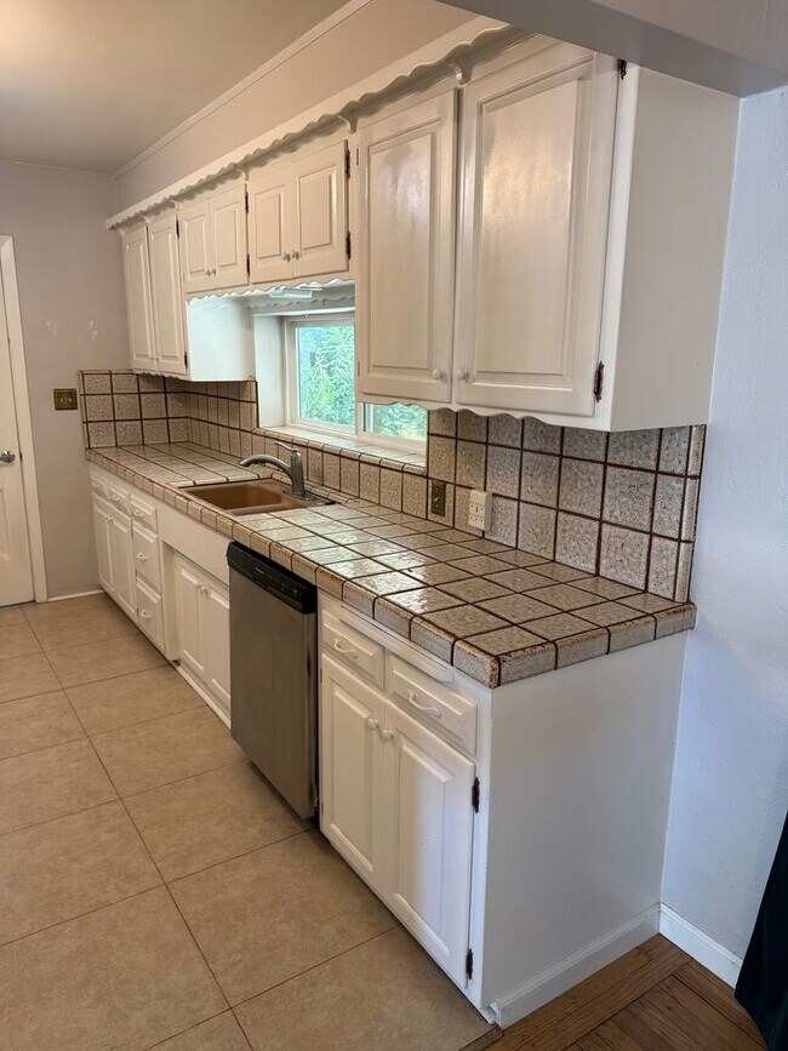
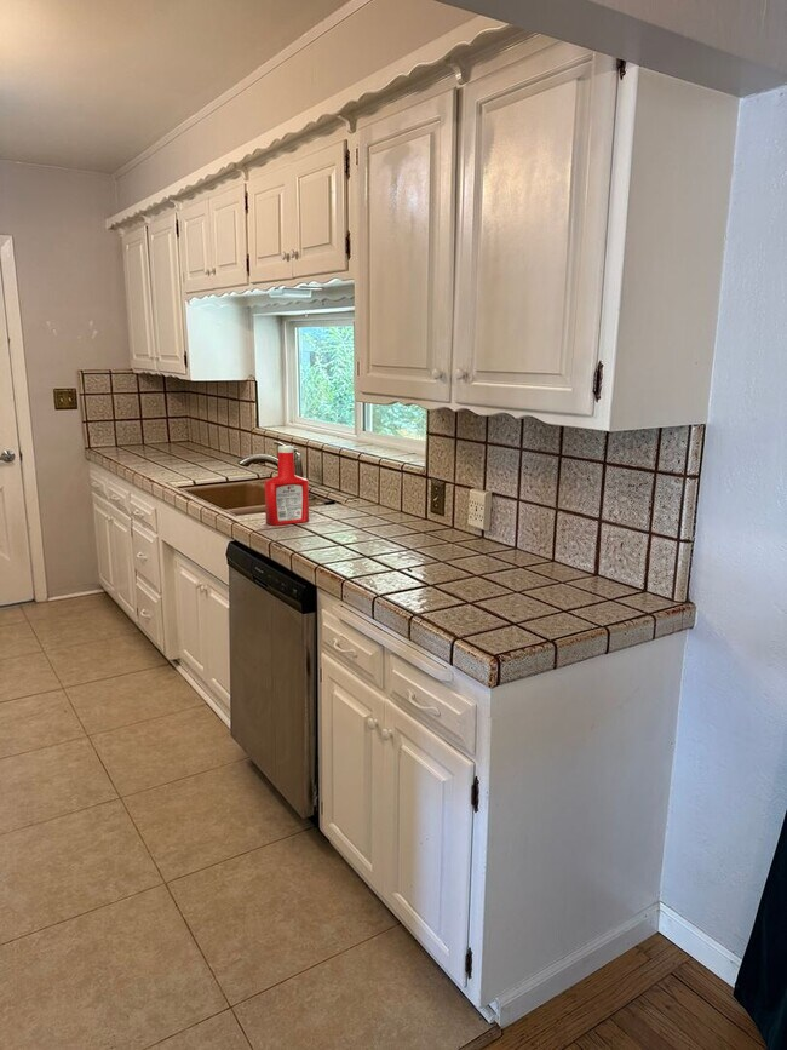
+ soap bottle (286, 484)
